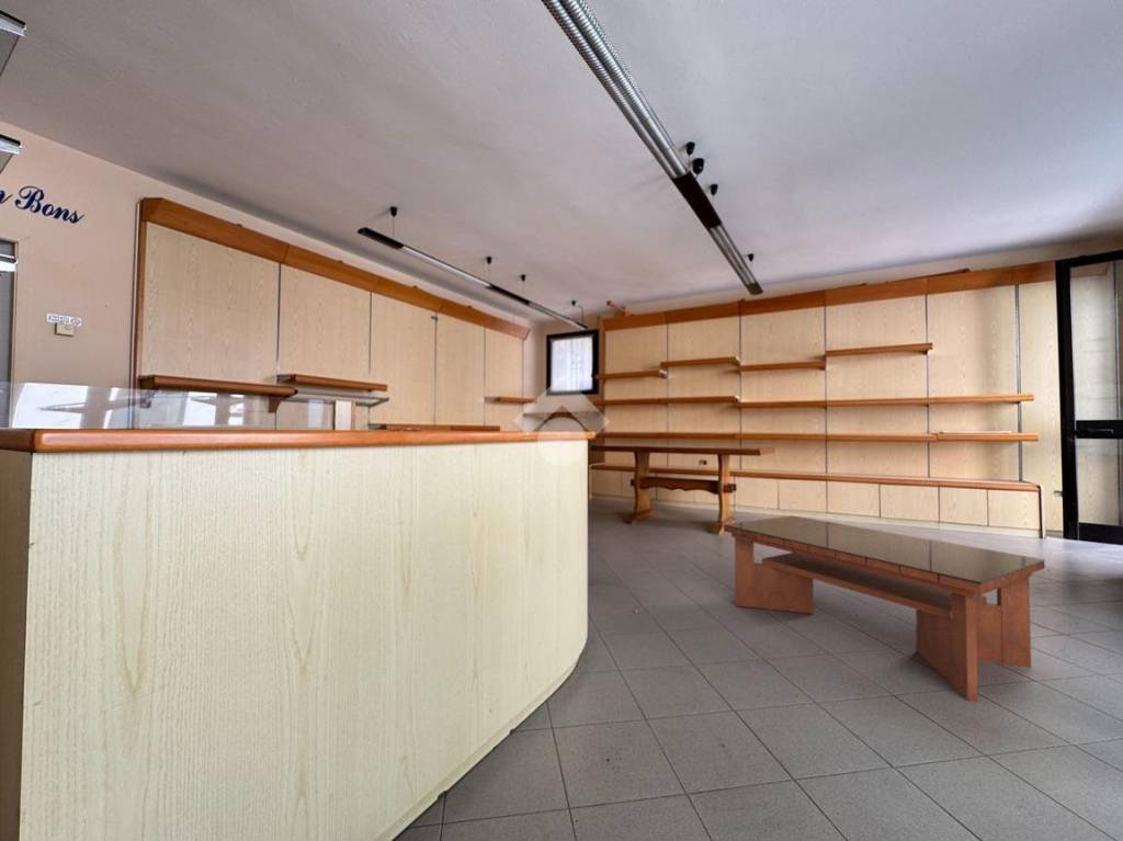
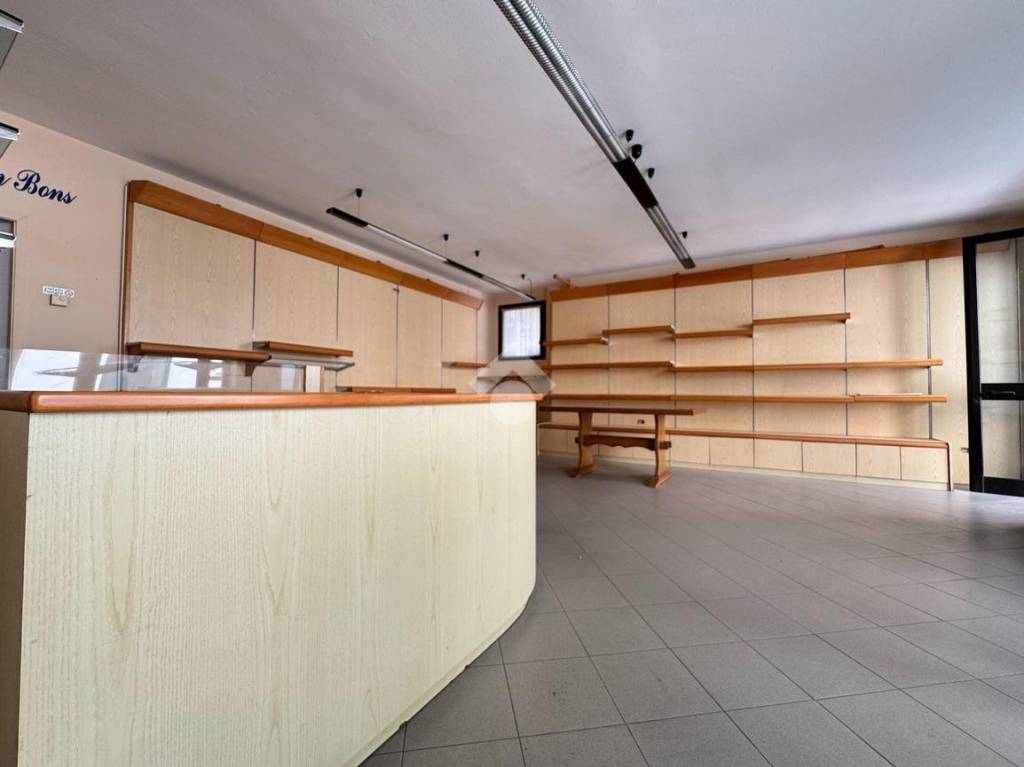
- coffee table (859, 584)
